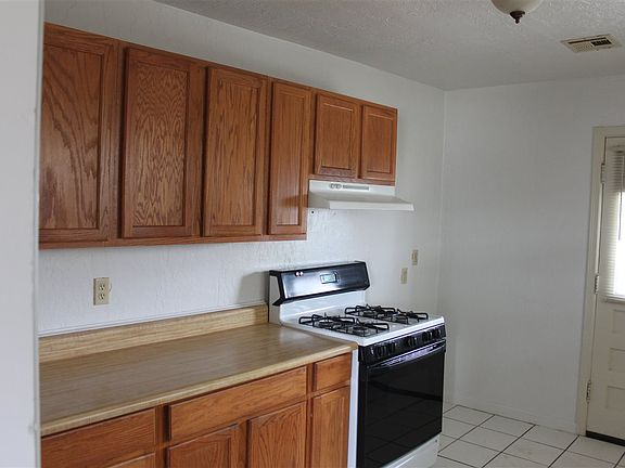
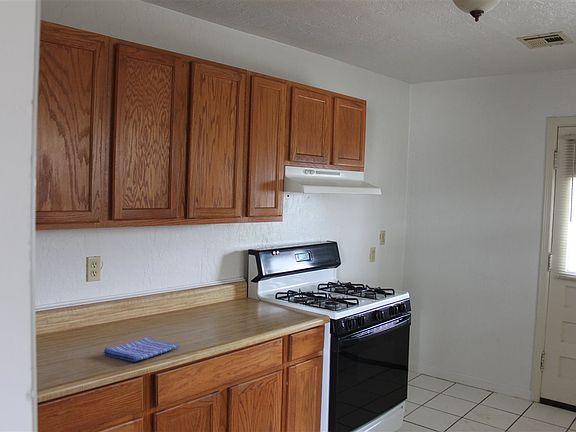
+ dish towel (141, 348)
